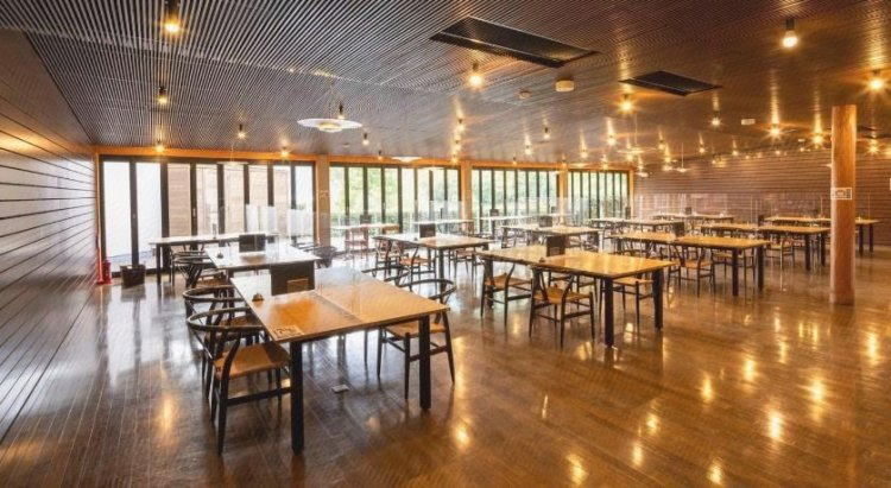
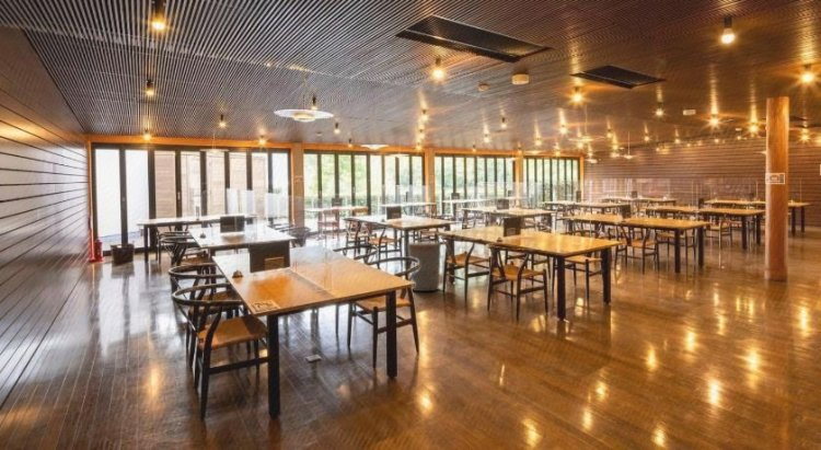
+ trash can (424, 264)
